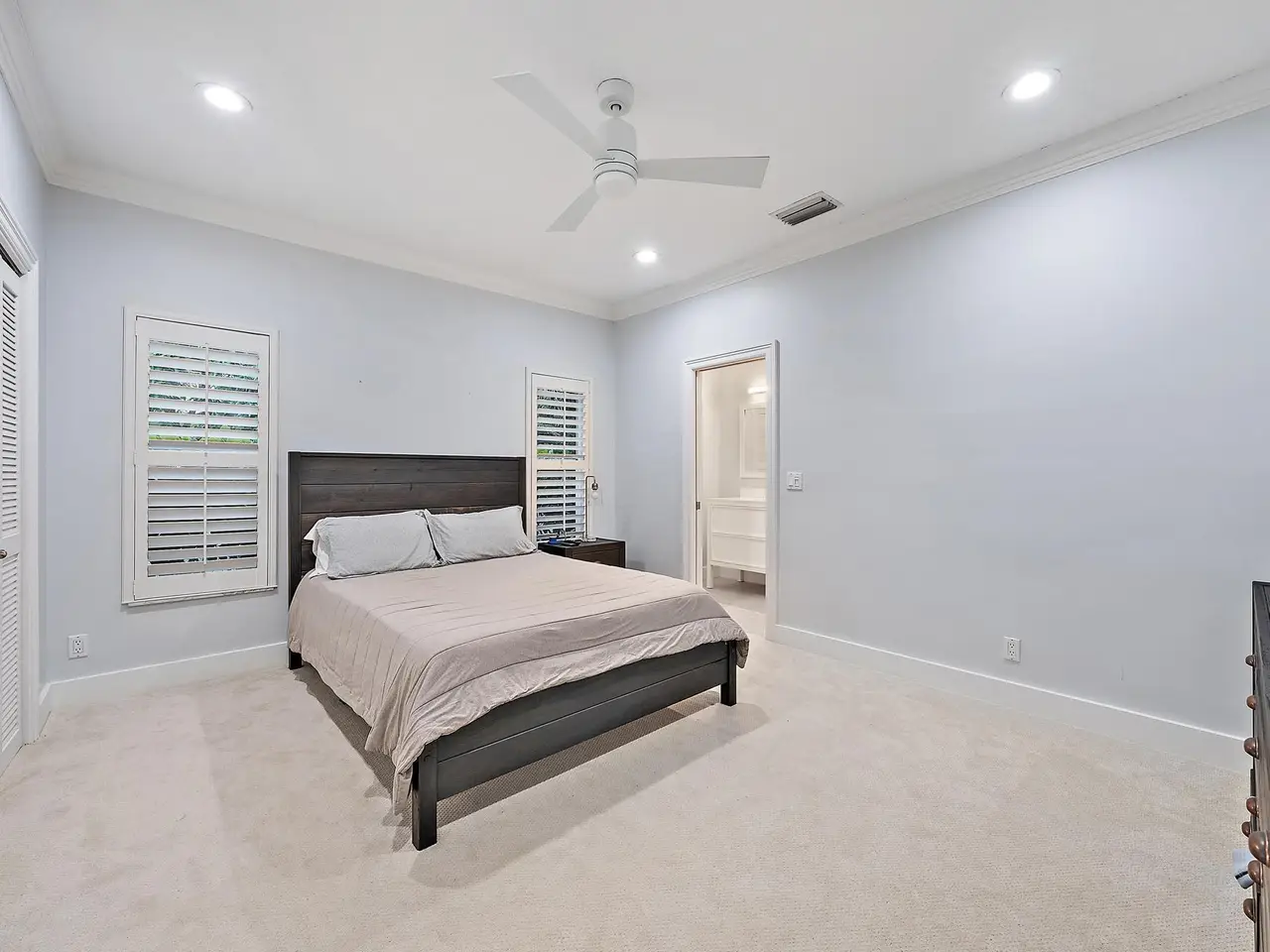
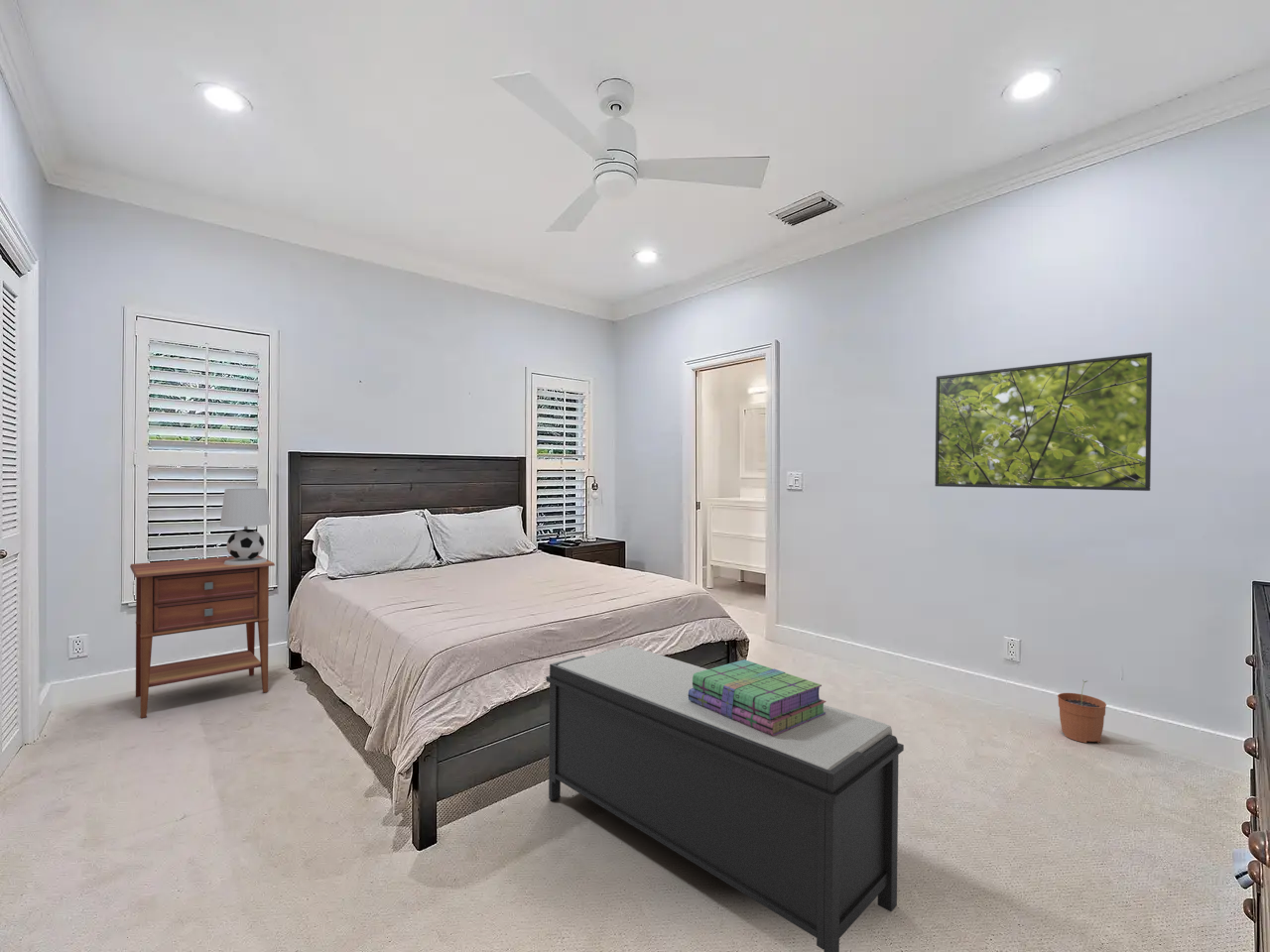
+ table lamp (245, 525)
+ nightstand (202, 629)
+ plant pot (1080, 708)
+ stack of books (755, 692)
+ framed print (1031, 426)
+ bench (699, 768)
